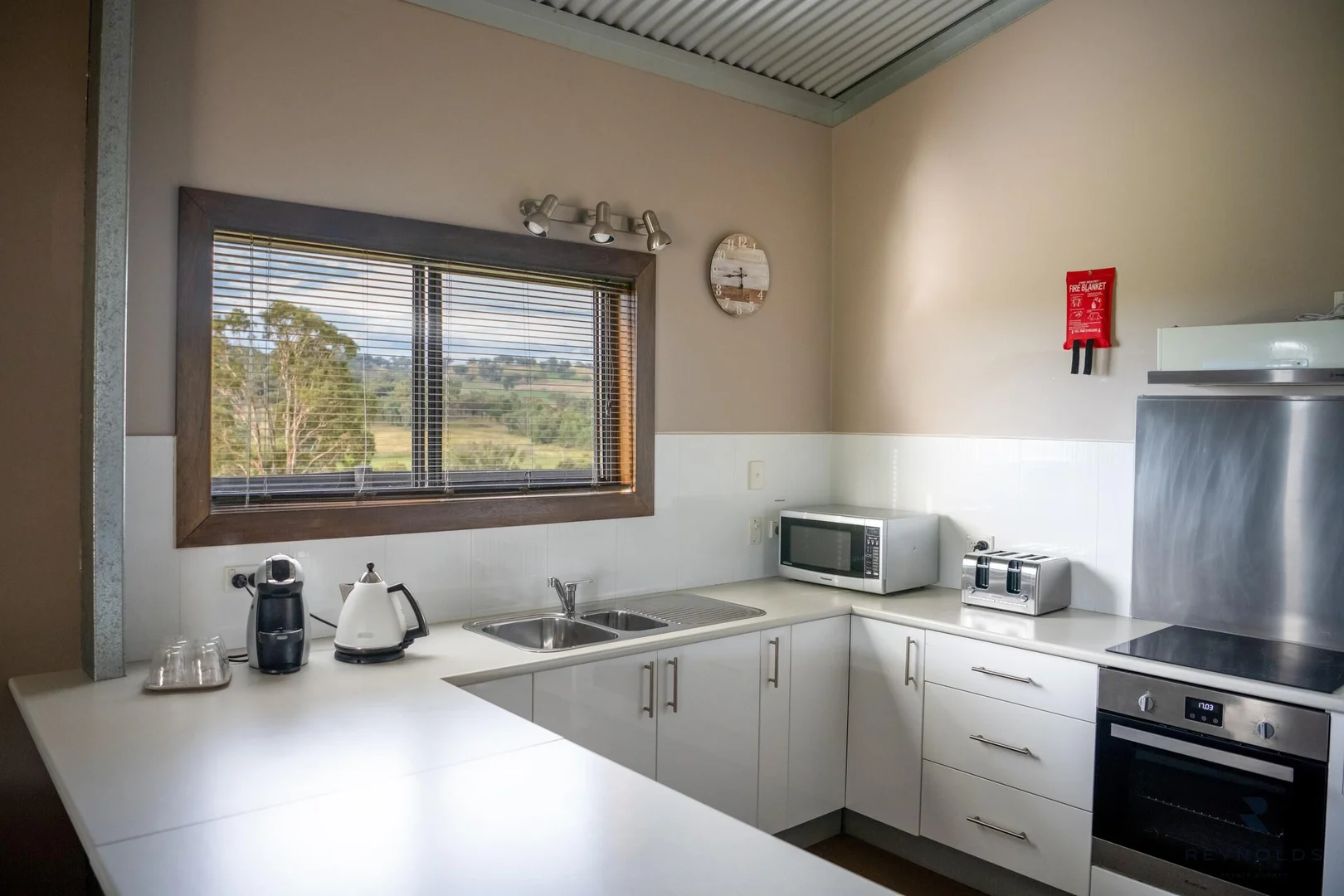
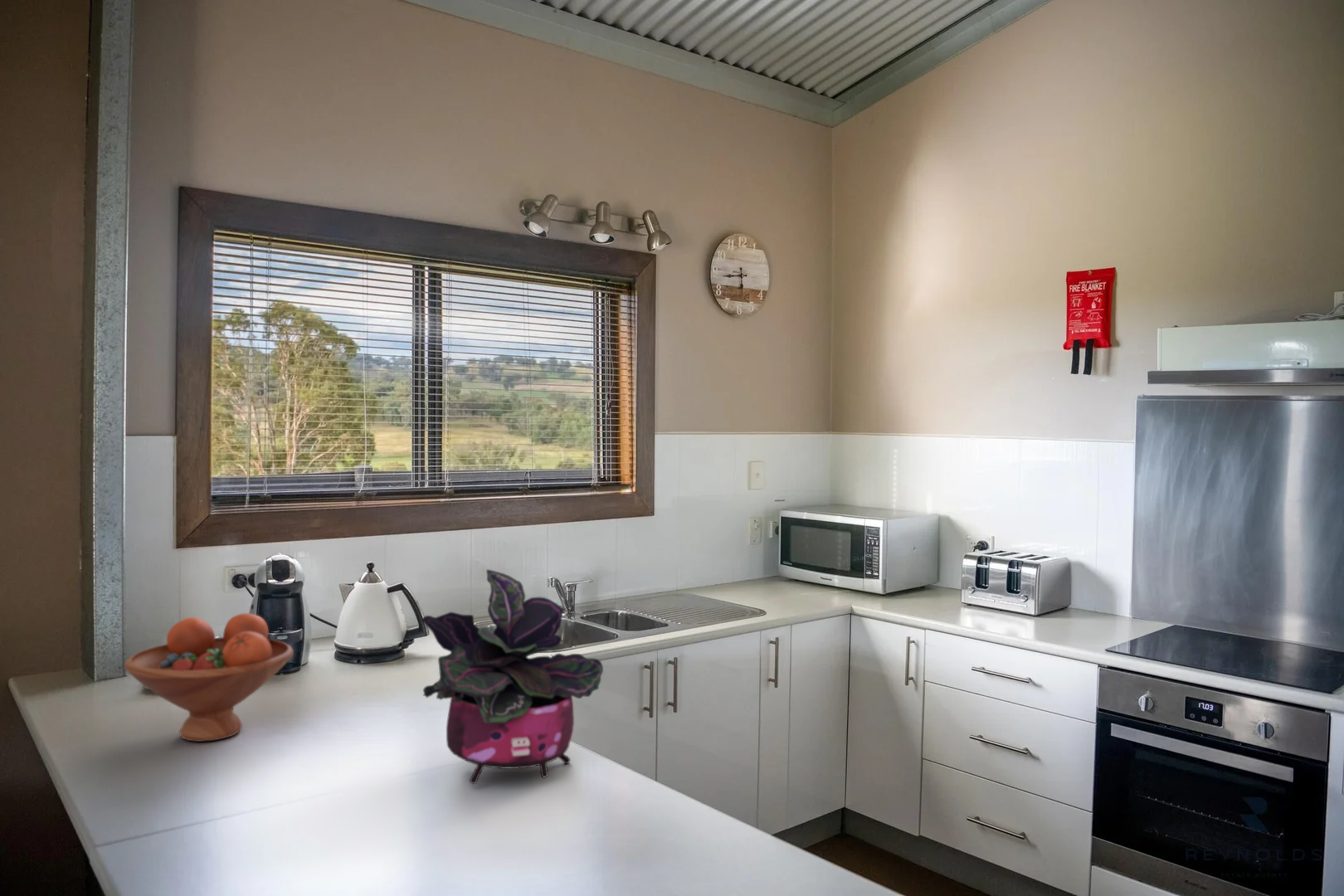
+ potted plant (514, 673)
+ fruit bowl (212, 678)
